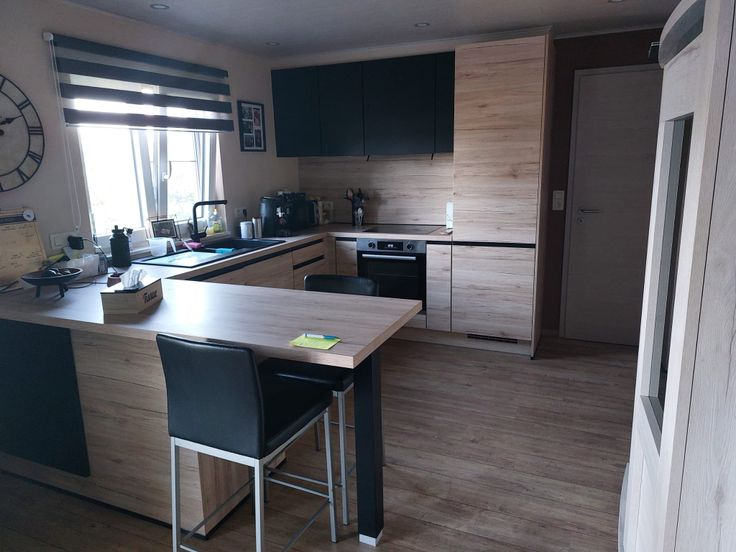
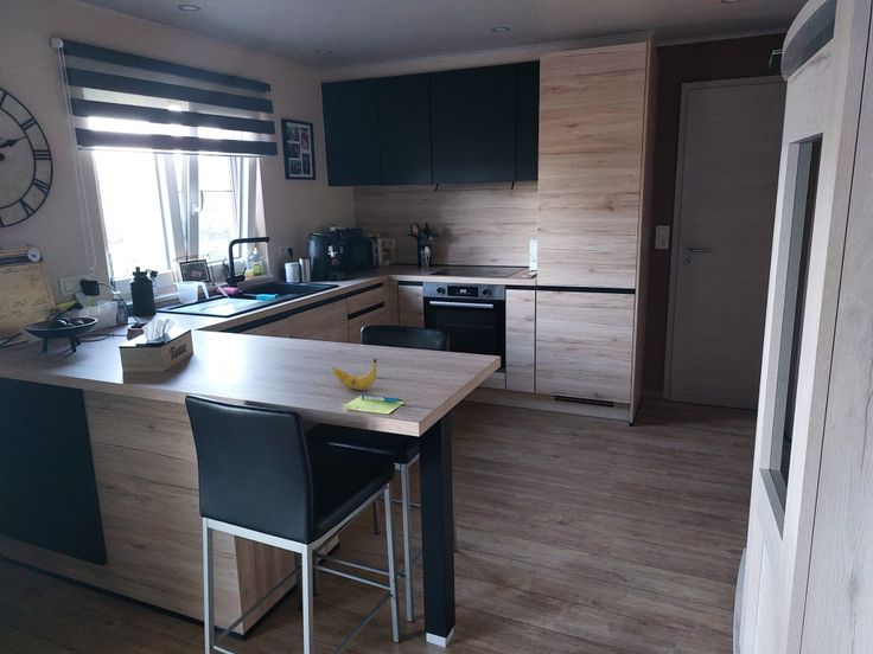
+ banana (352, 376)
